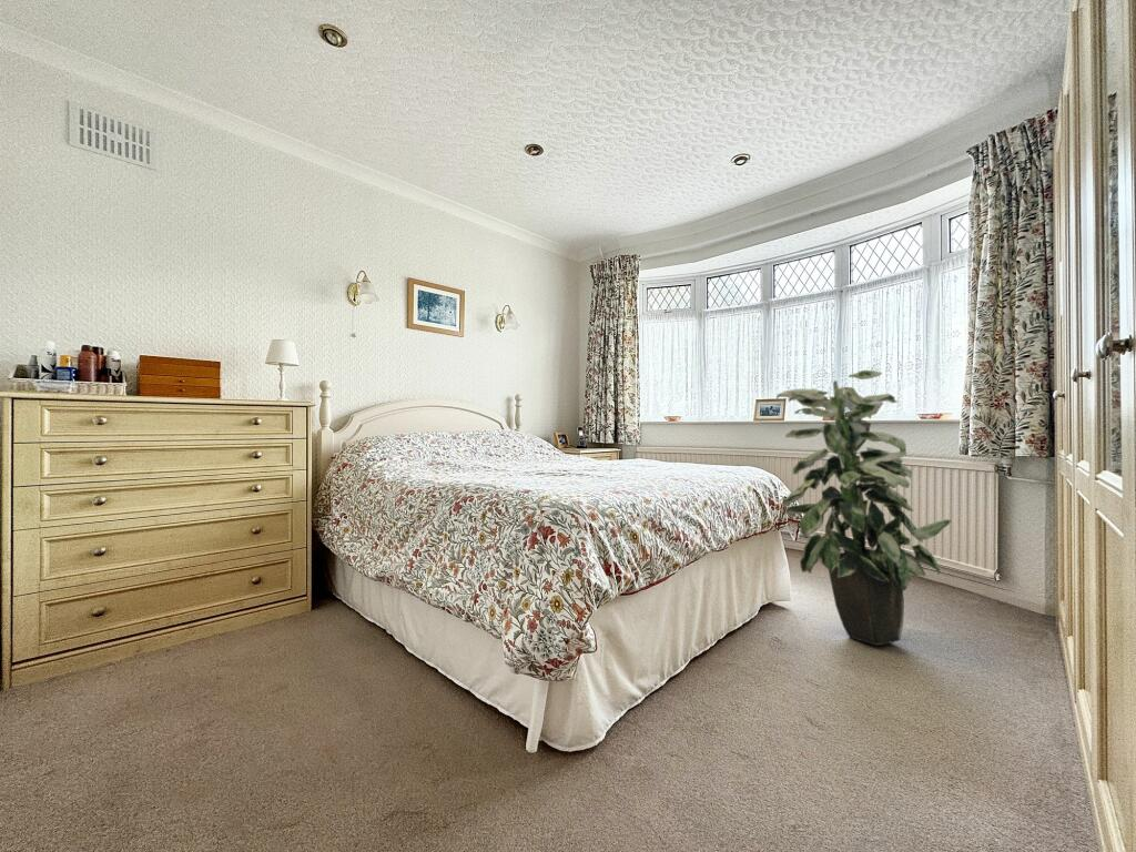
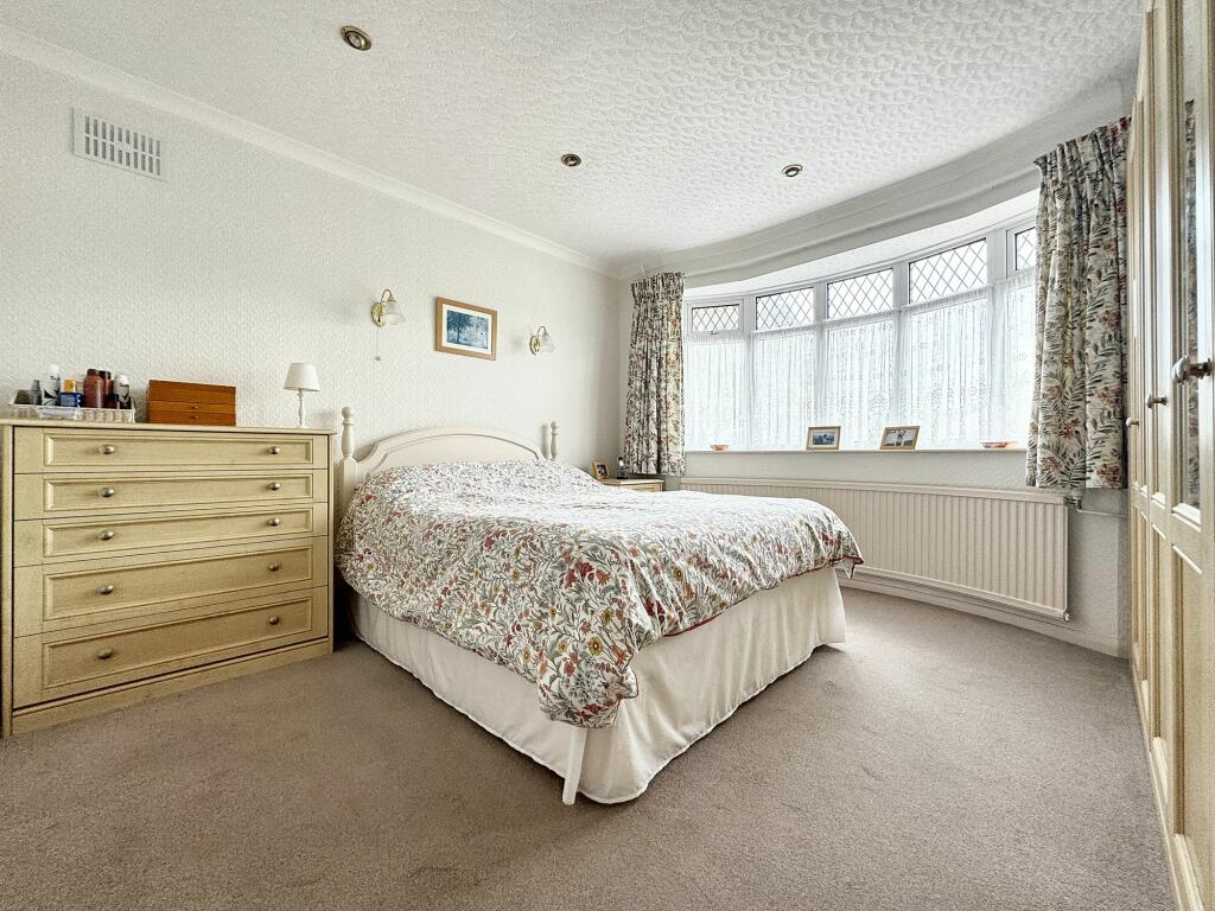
- indoor plant (853, 504)
